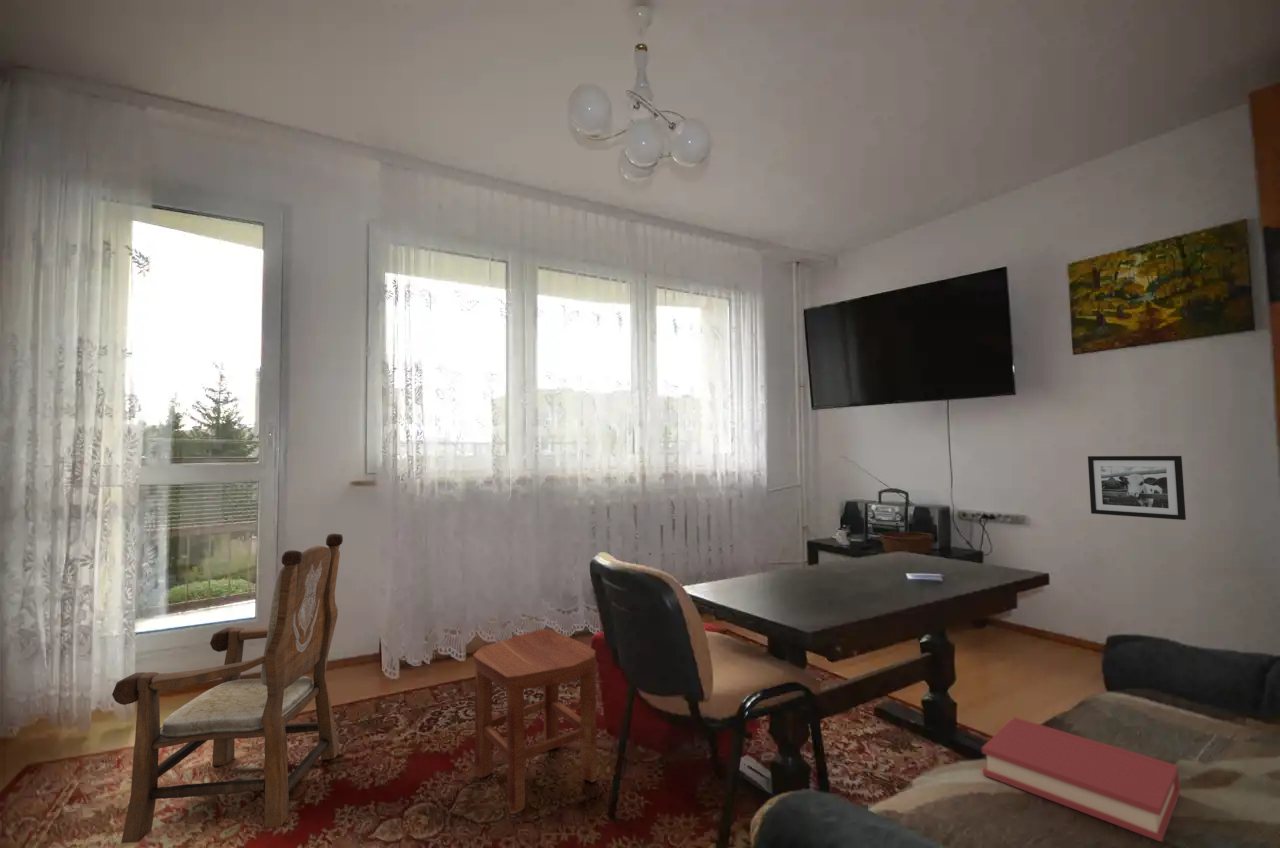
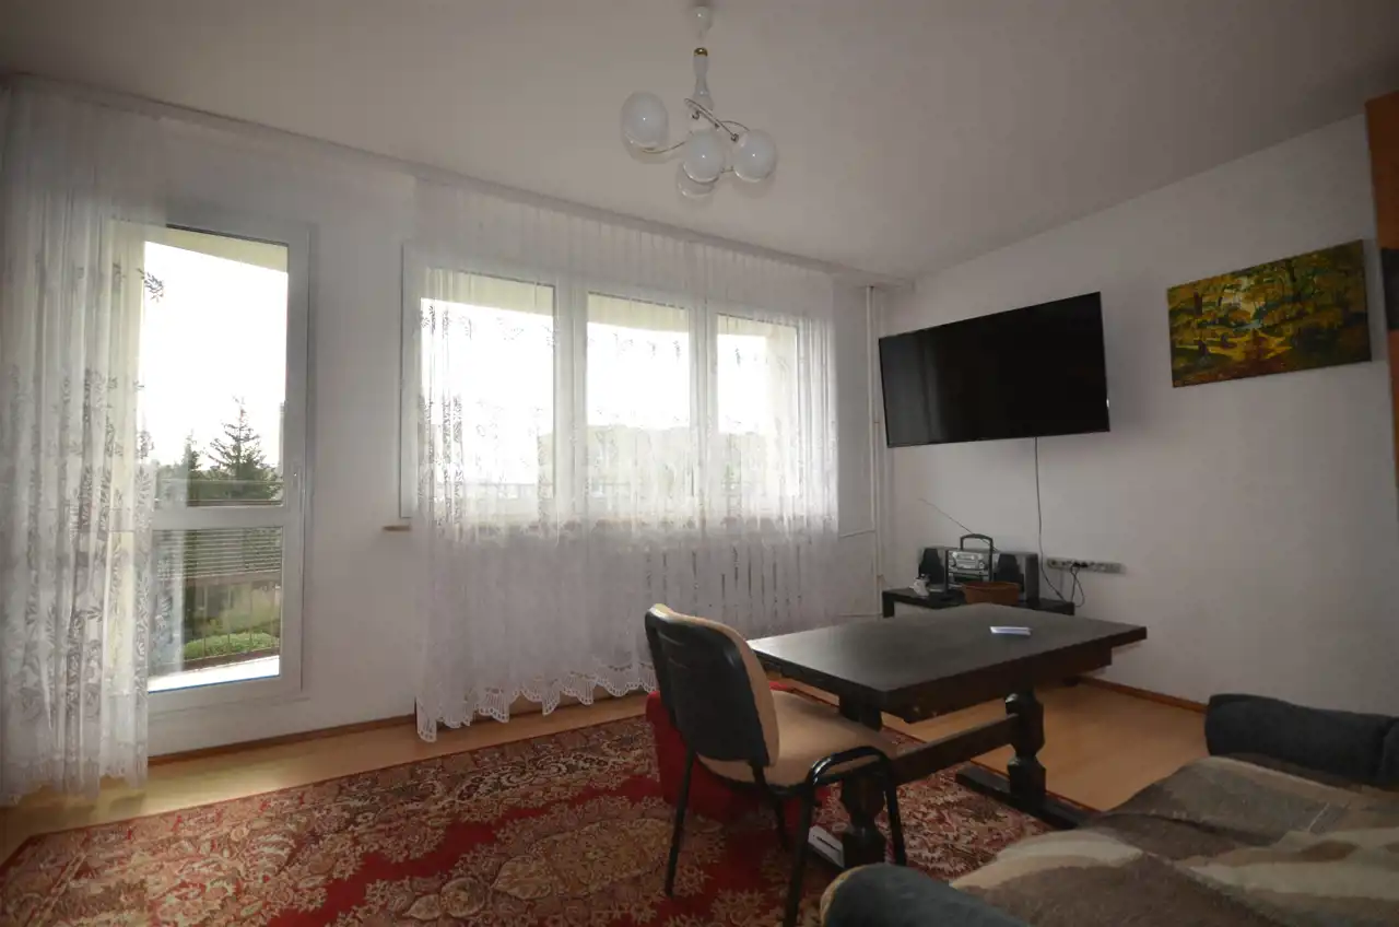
- picture frame (1134, 486)
- armchair (249, 665)
- hardback book (1077, 769)
- stool (534, 711)
